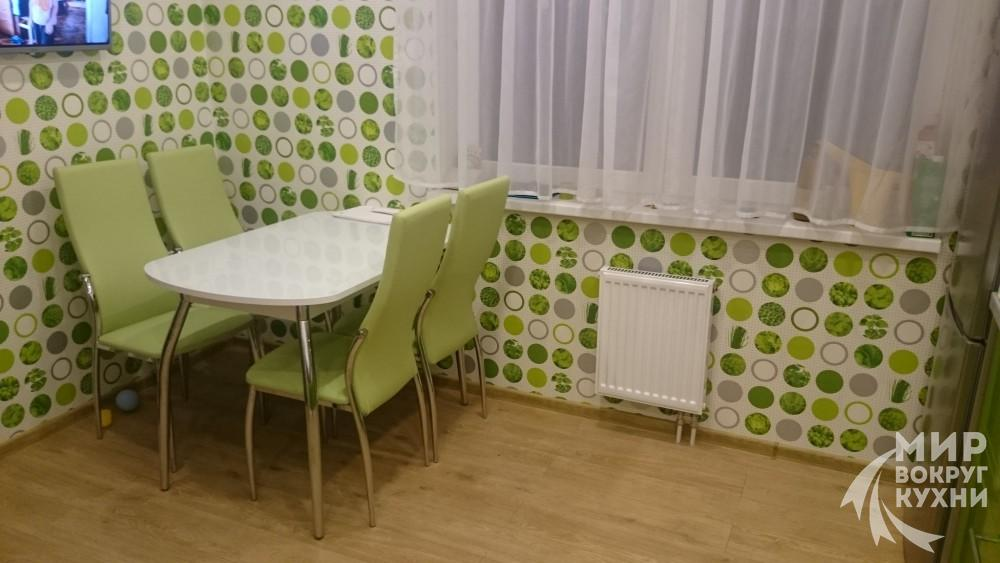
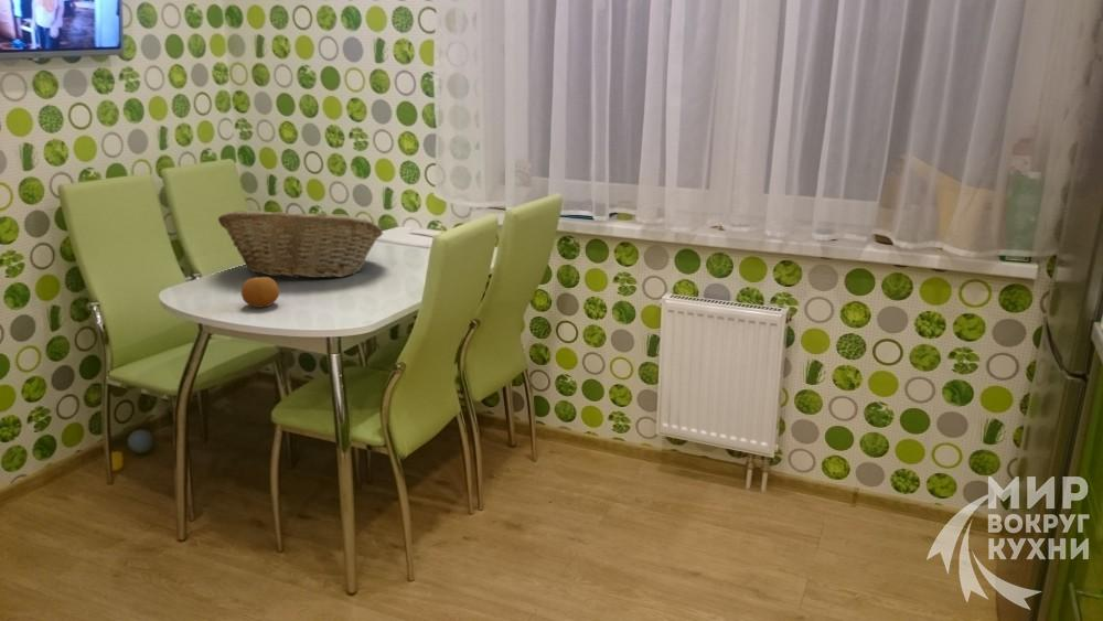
+ fruit basket (301, 238)
+ fruit (259, 291)
